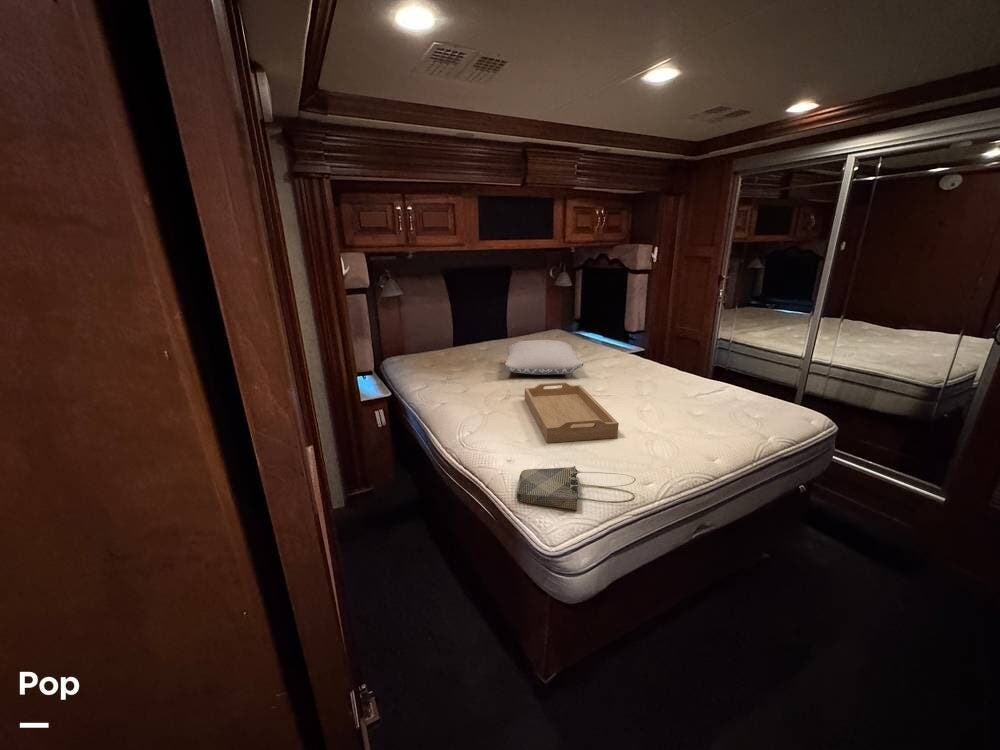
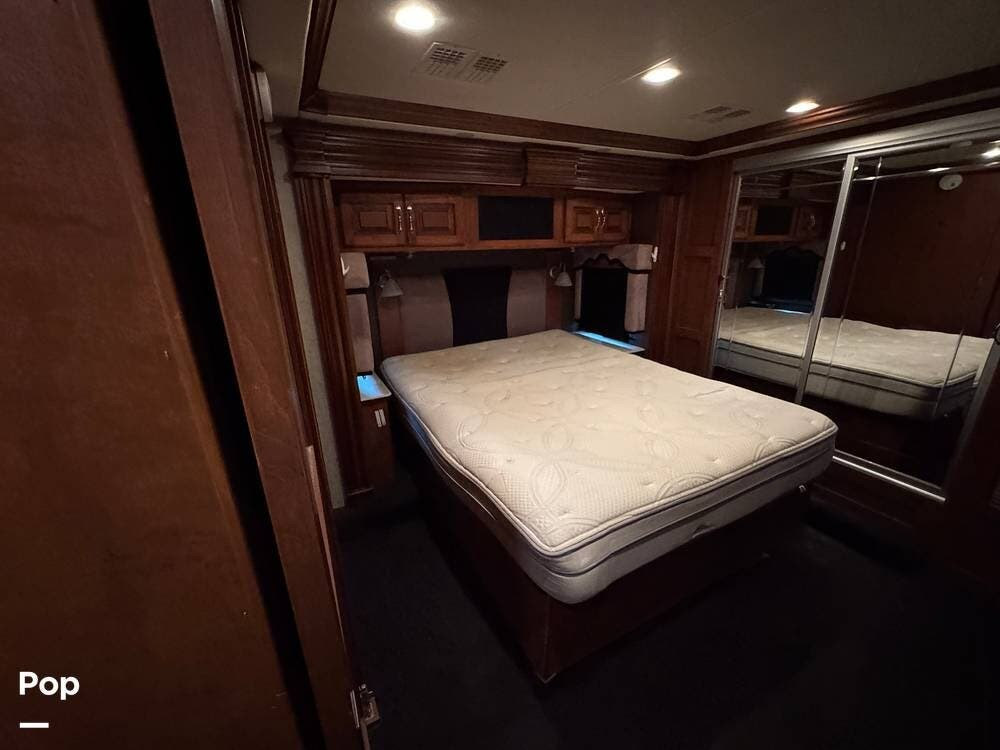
- tote bag (575, 484)
- serving tray (565, 408)
- pillow (541, 355)
